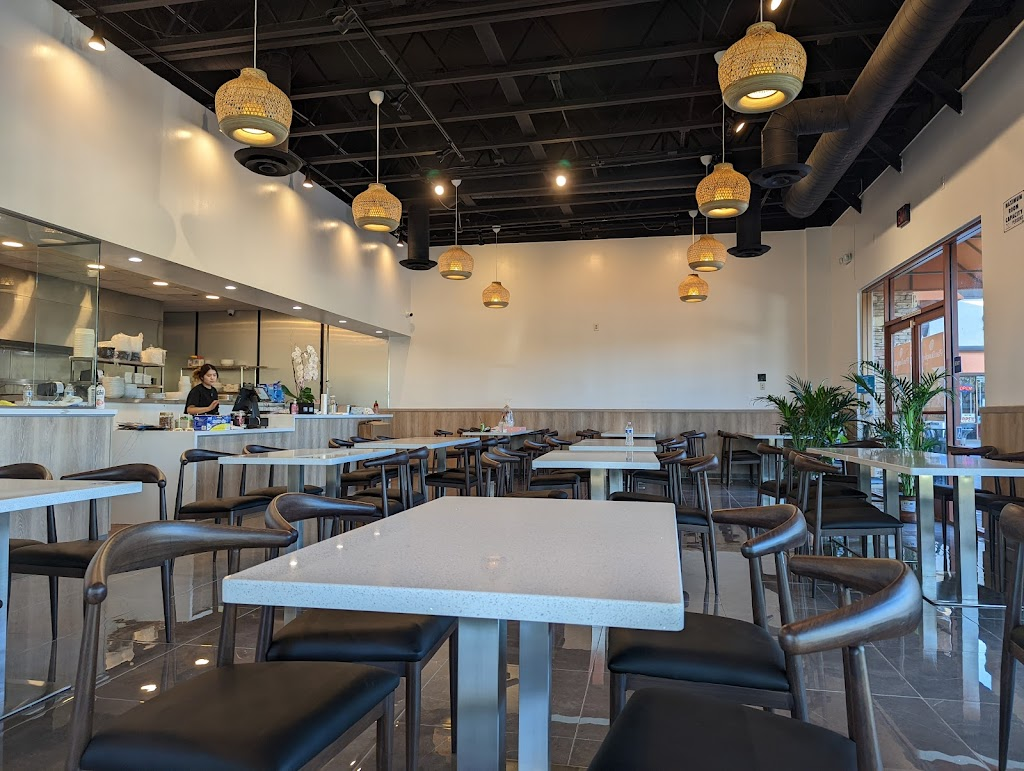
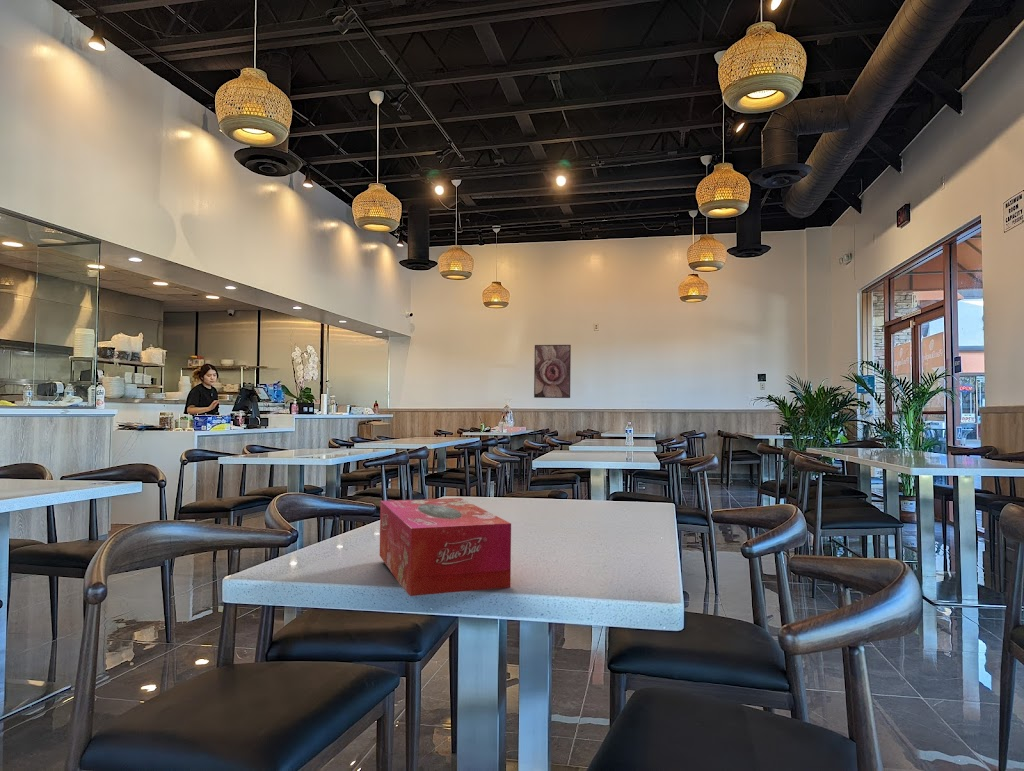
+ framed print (552, 371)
+ tissue box (438, 541)
